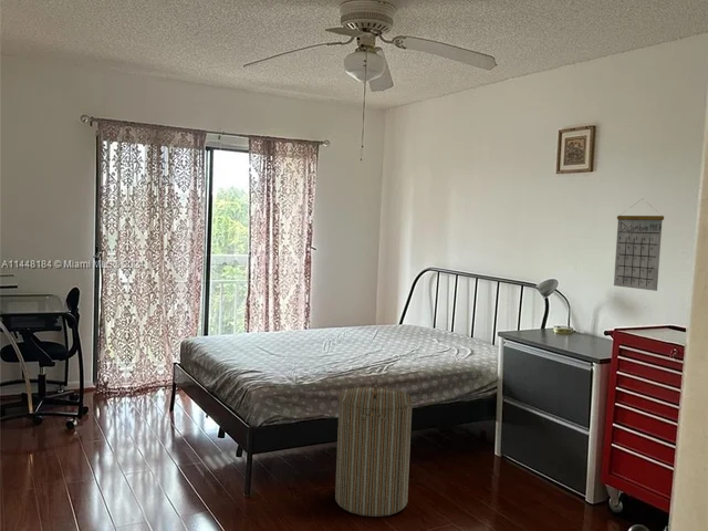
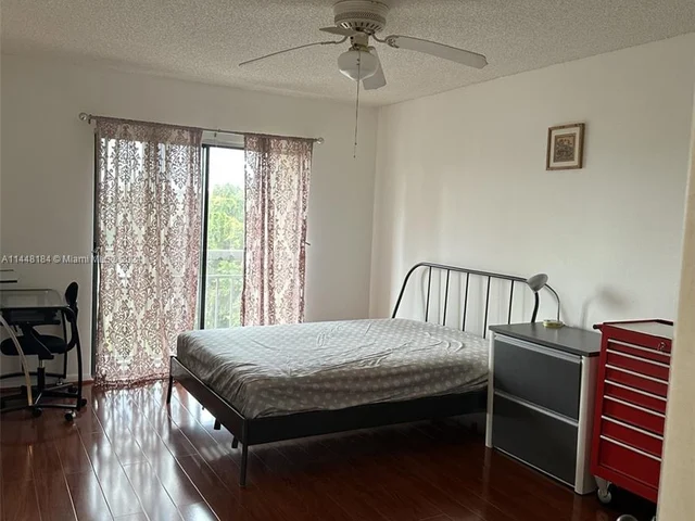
- calendar (637, 243)
- laundry hamper (373, 440)
